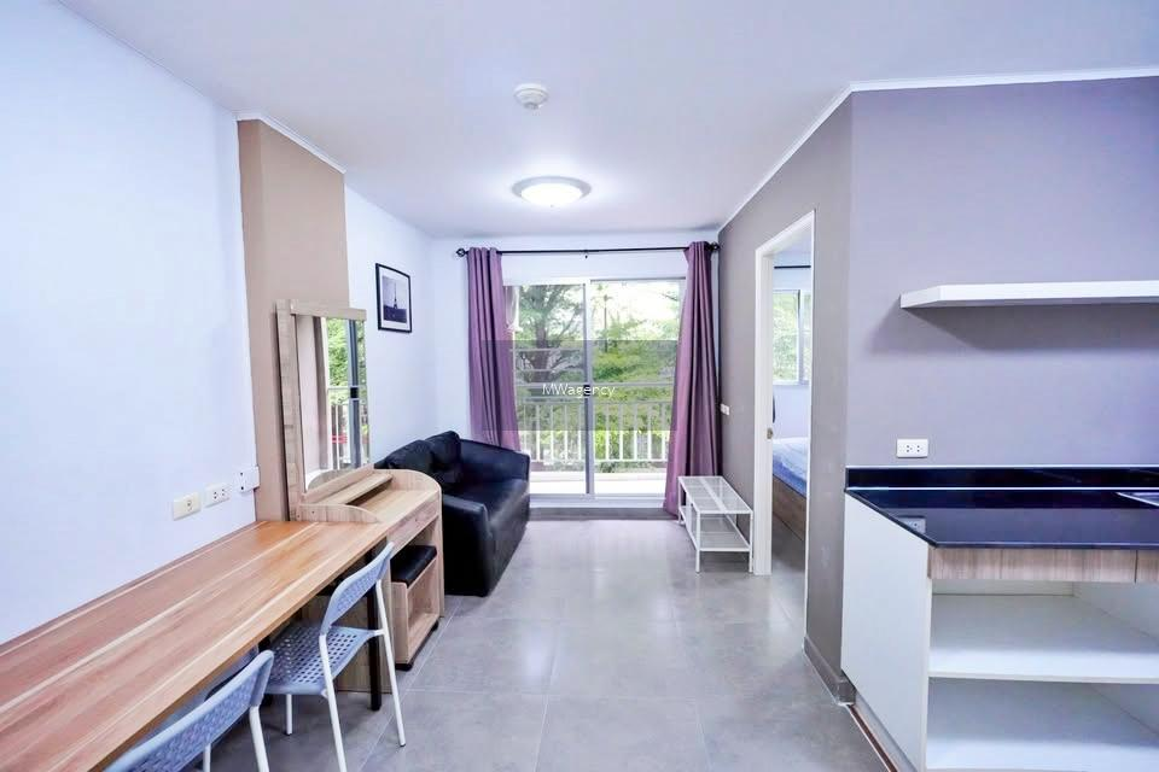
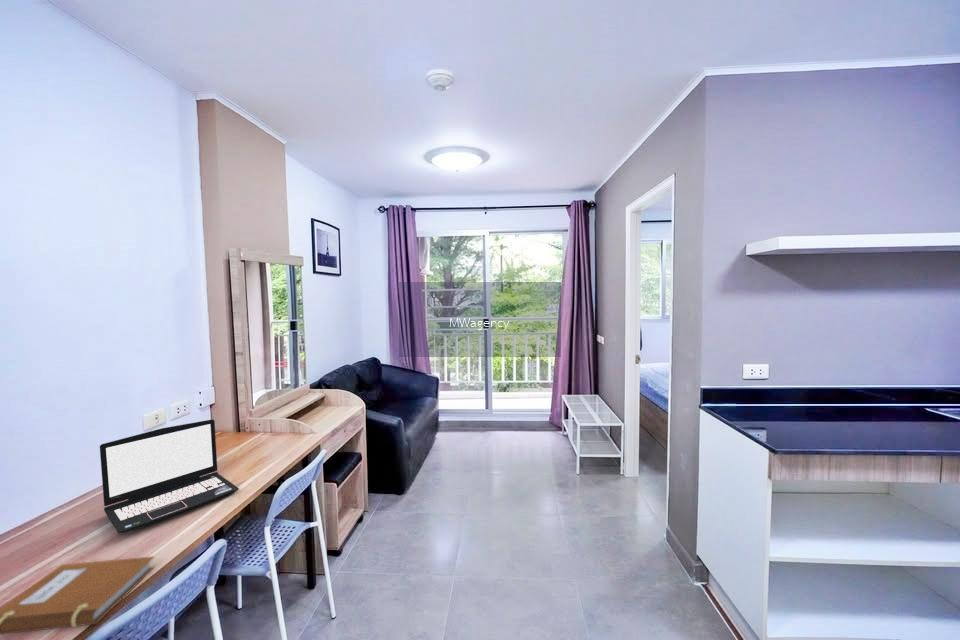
+ laptop (173, 468)
+ notebook (72, 593)
